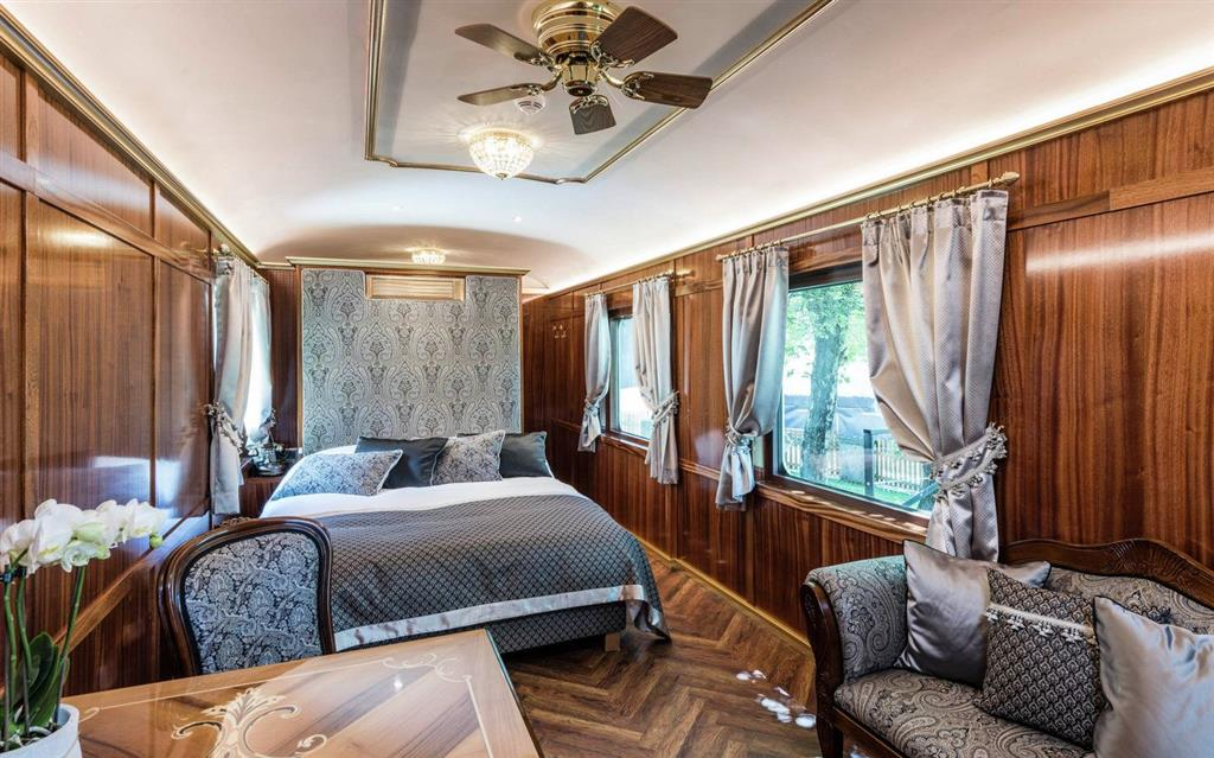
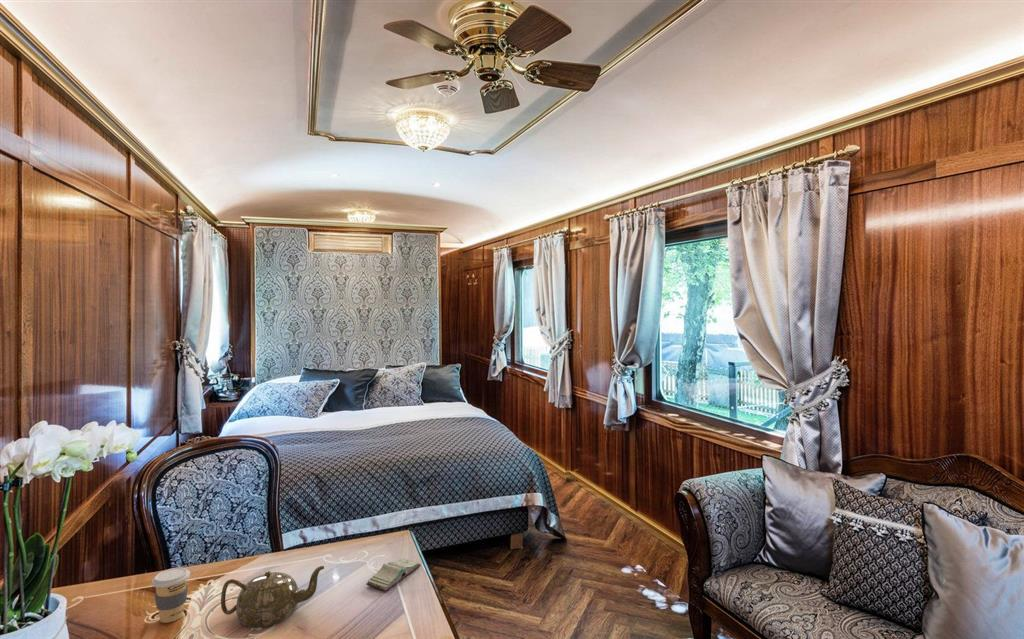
+ book (394, 569)
+ teapot (273, 591)
+ coffee cup (171, 595)
